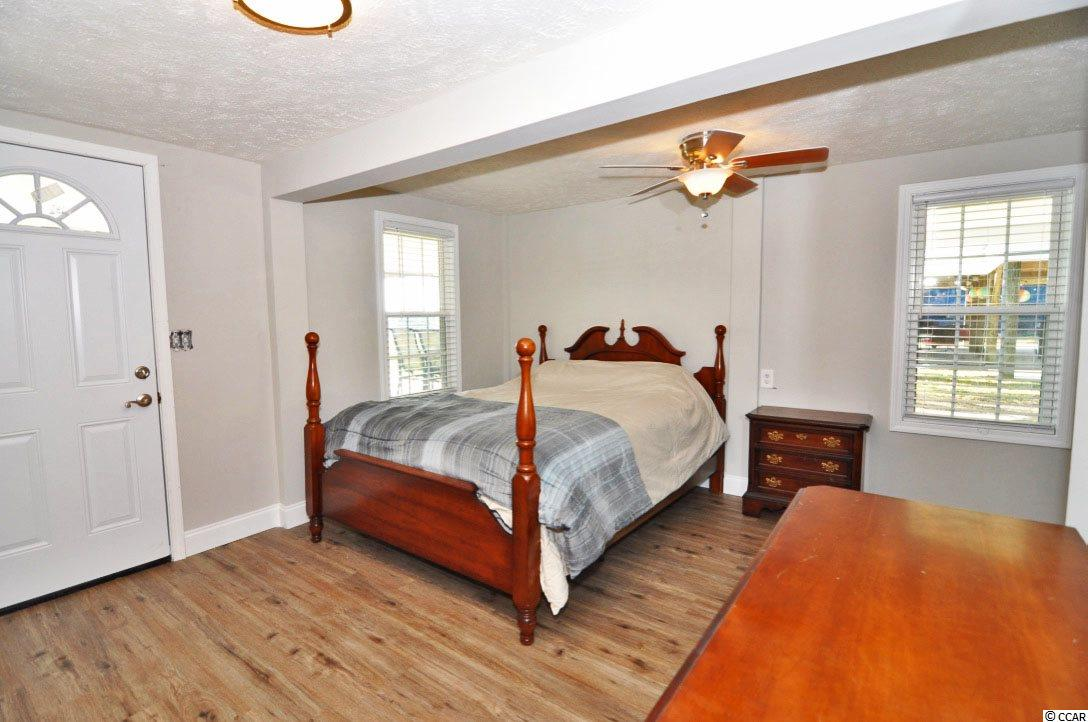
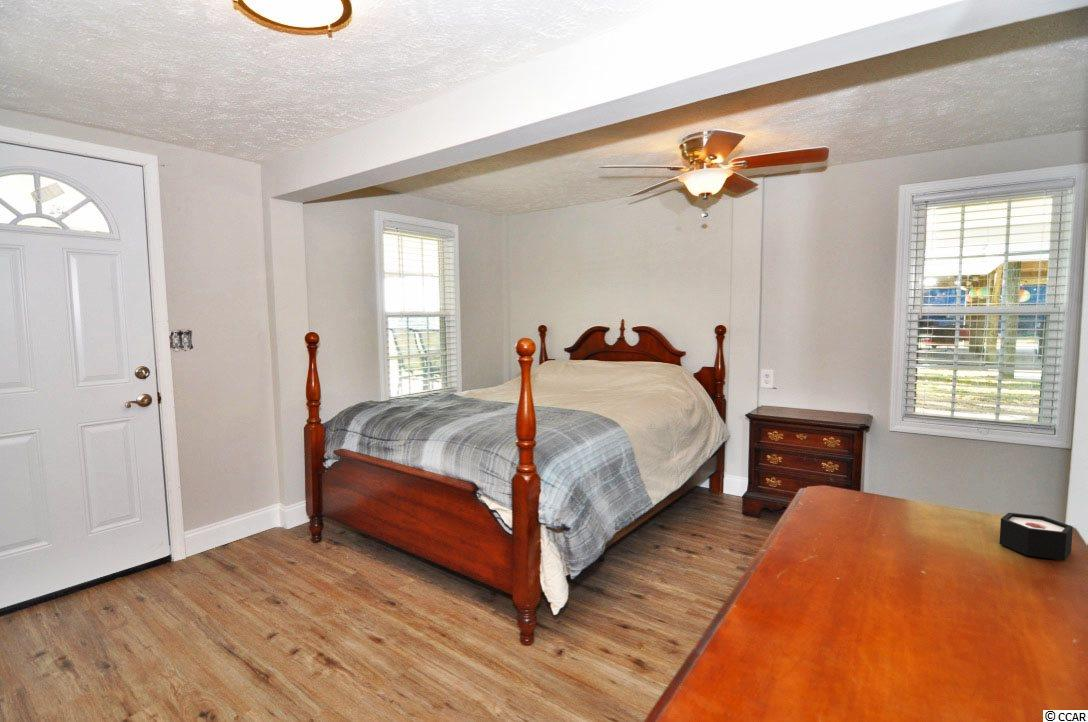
+ jewelry box (1035, 535)
